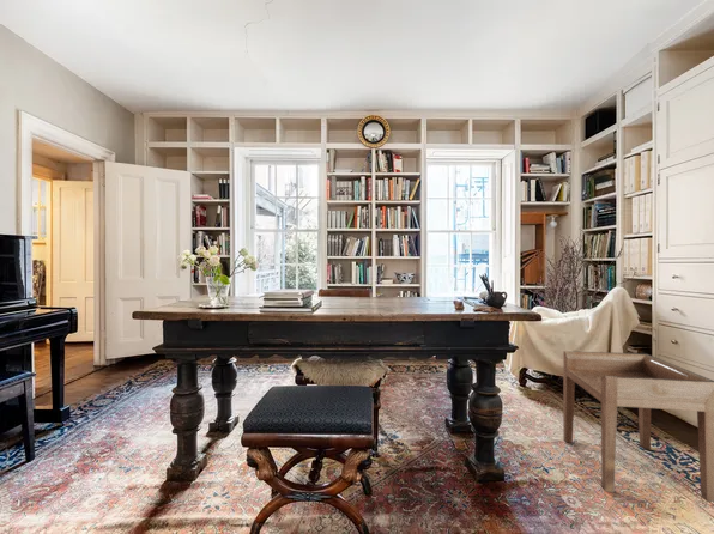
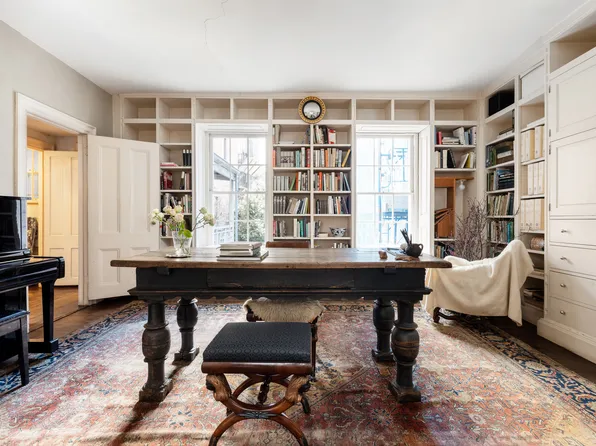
- side table (628, 406)
